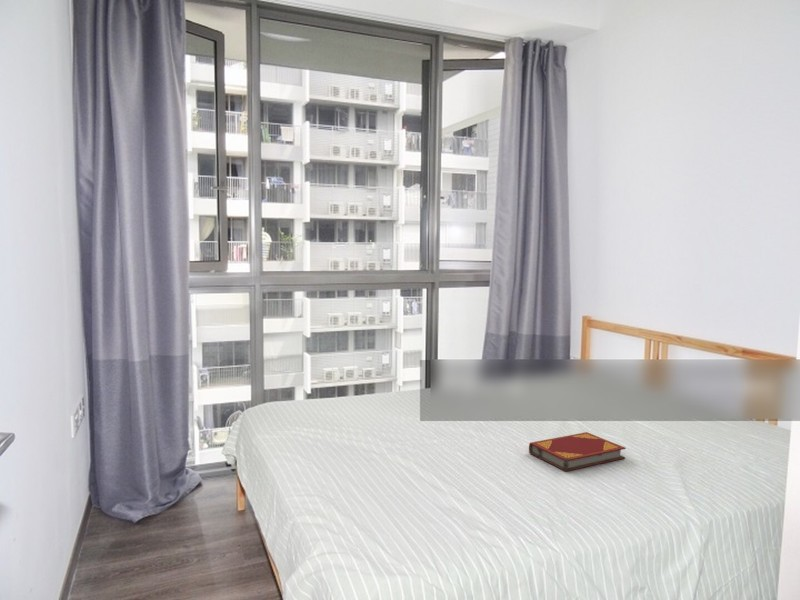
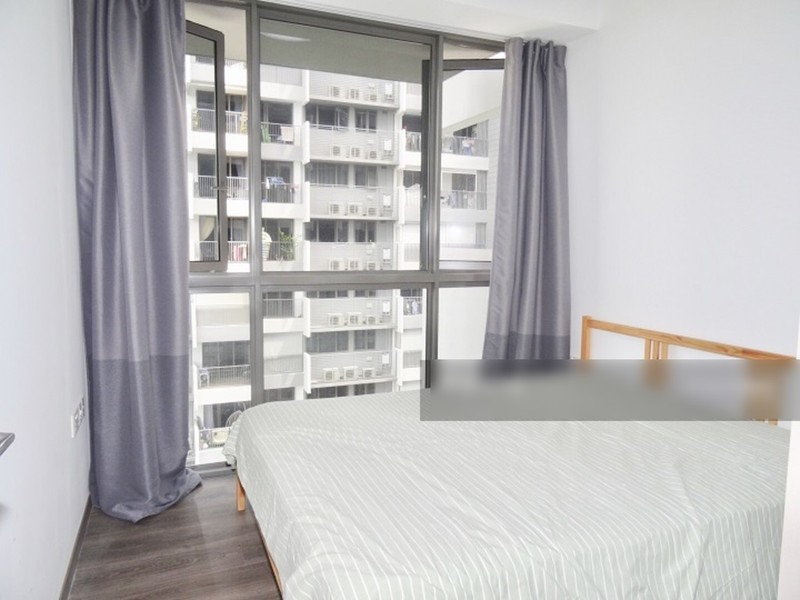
- hardback book (576, 450)
